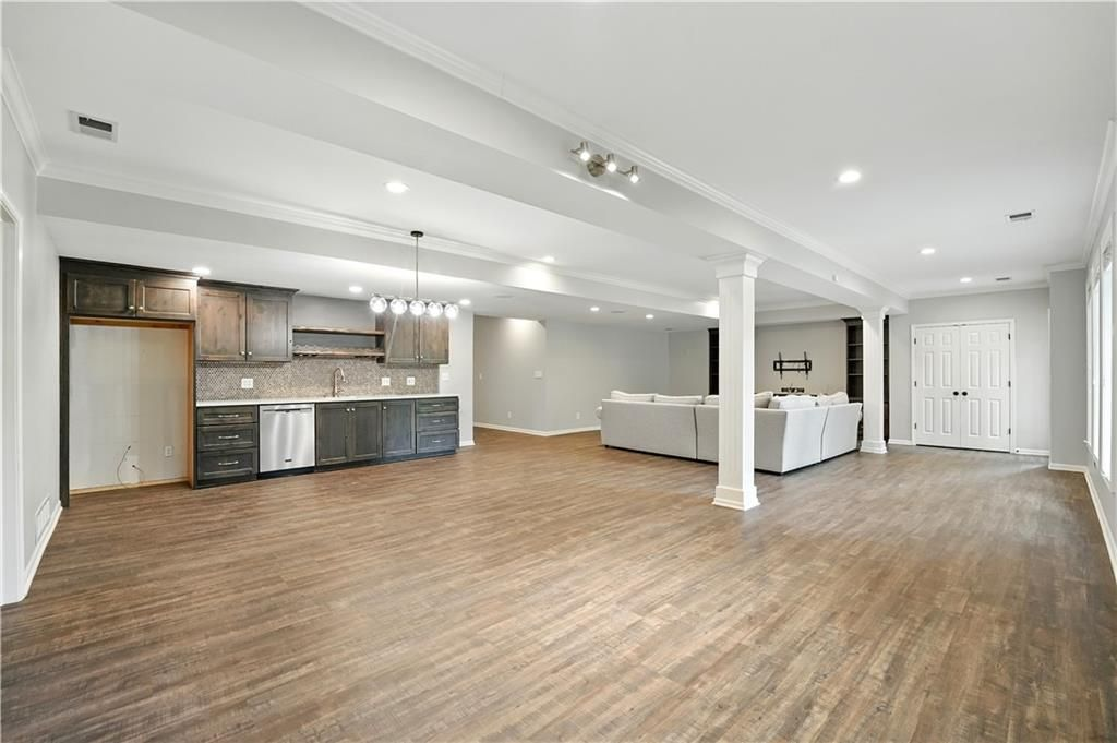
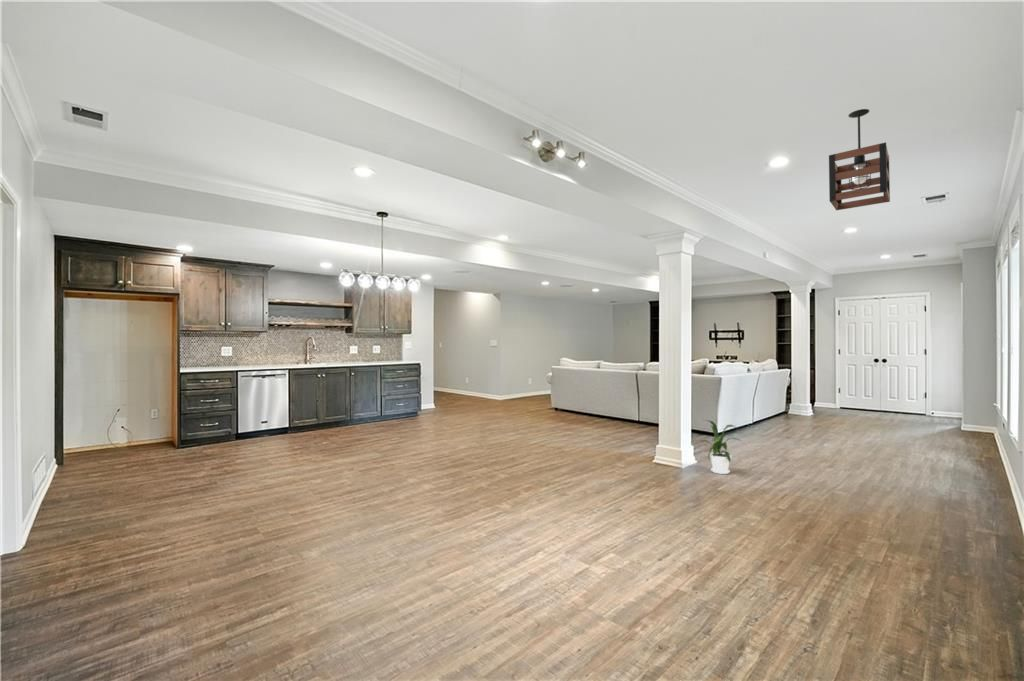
+ house plant (719, 446)
+ pendant light (859, 157)
